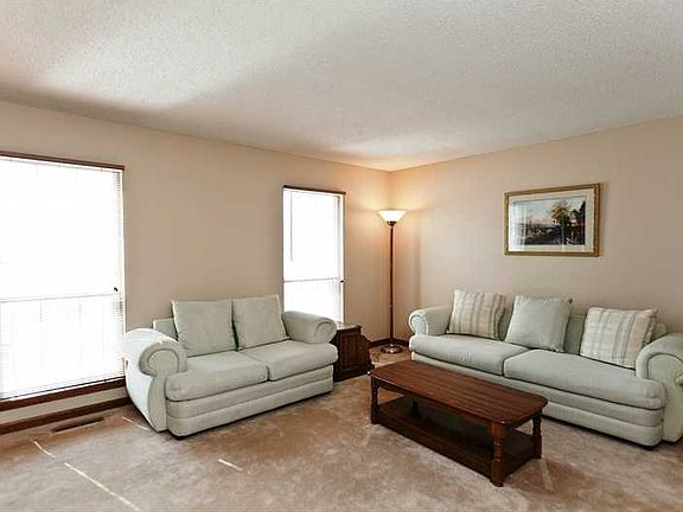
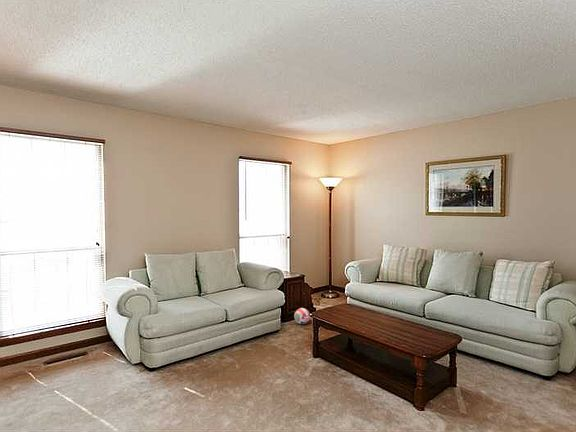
+ ball (301, 315)
